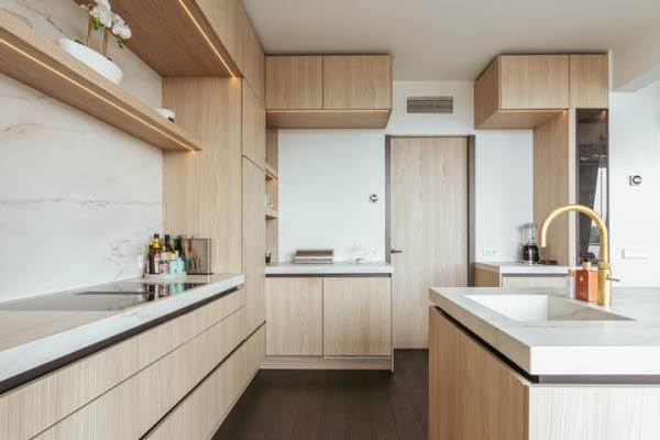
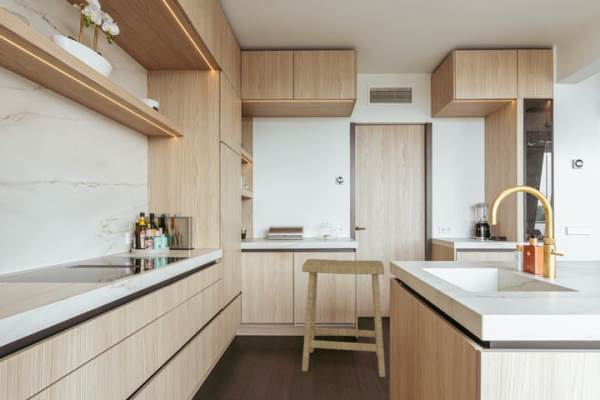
+ stool (343, 329)
